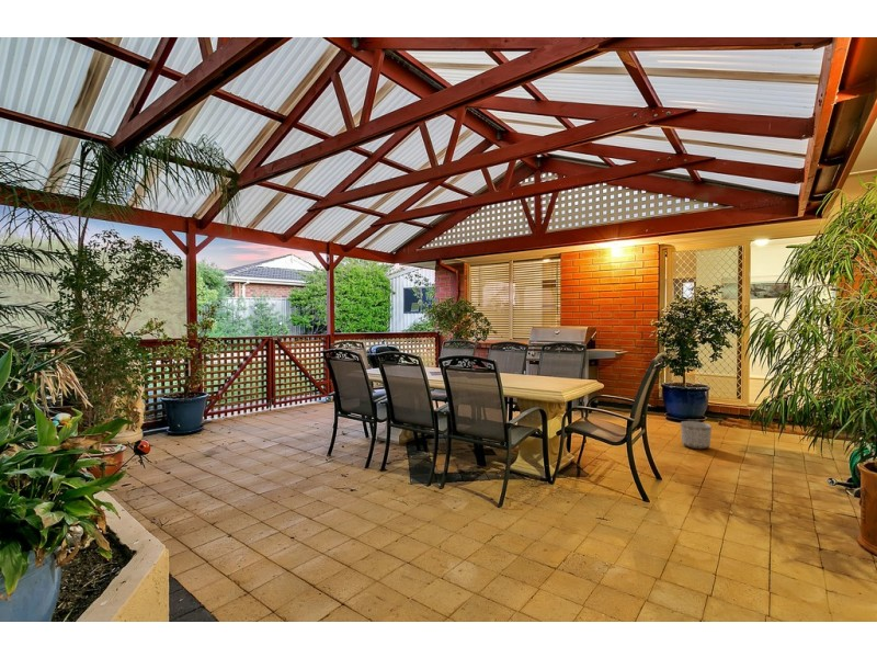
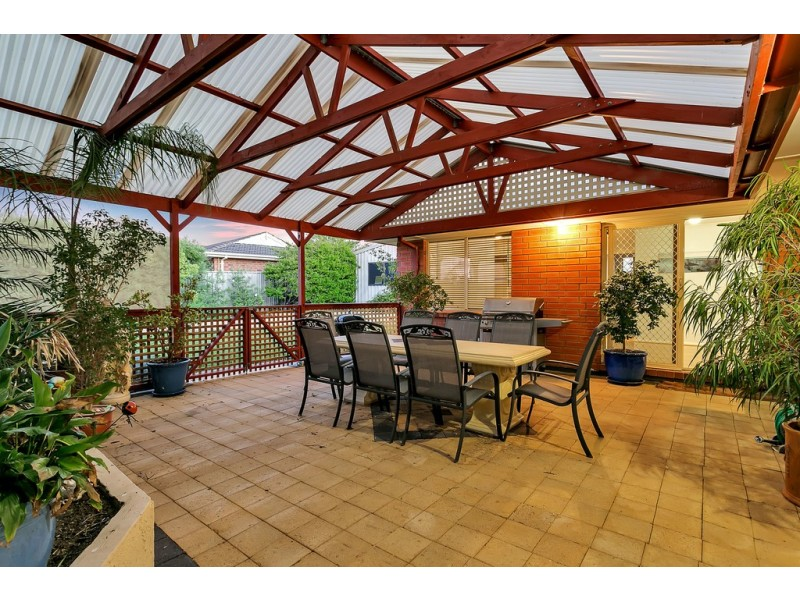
- planter (695, 435)
